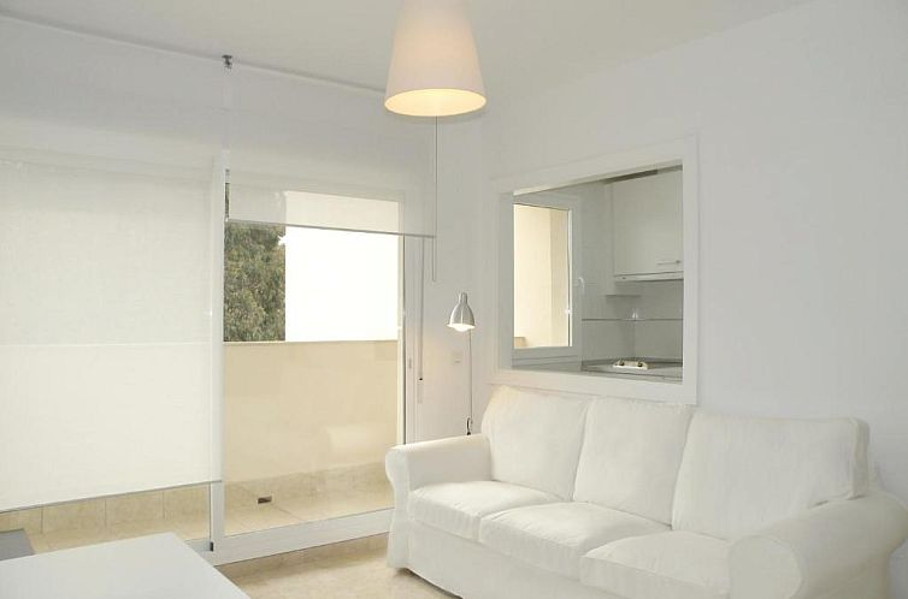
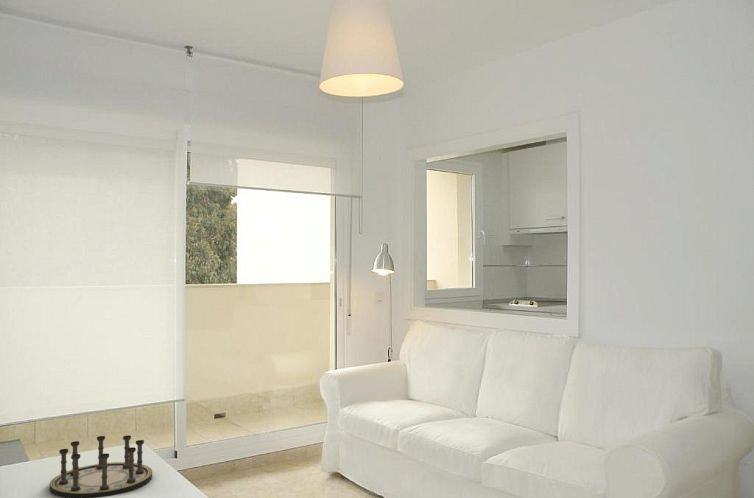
+ board game (102, 463)
